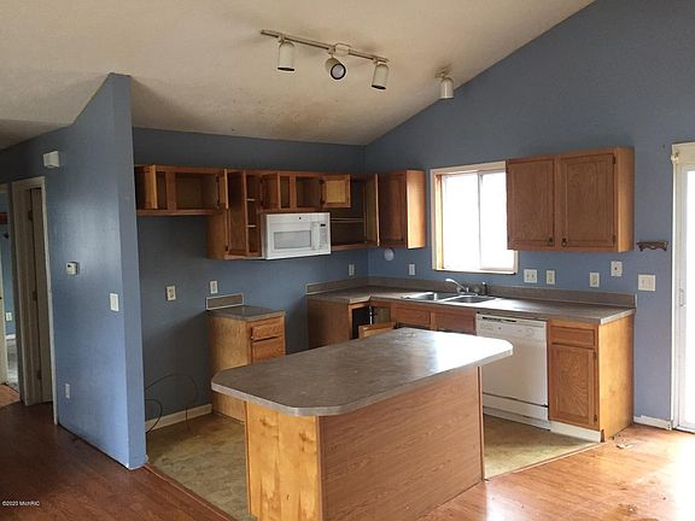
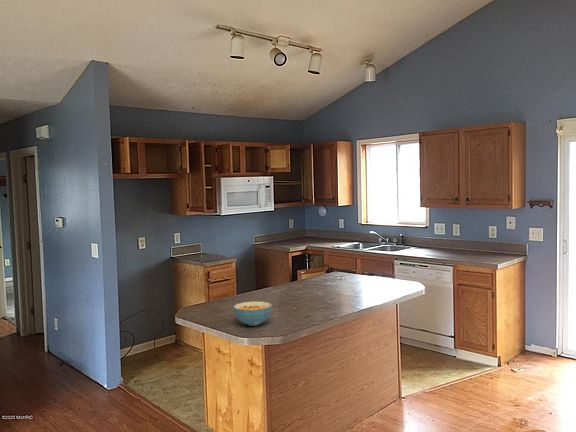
+ cereal bowl (253, 315)
